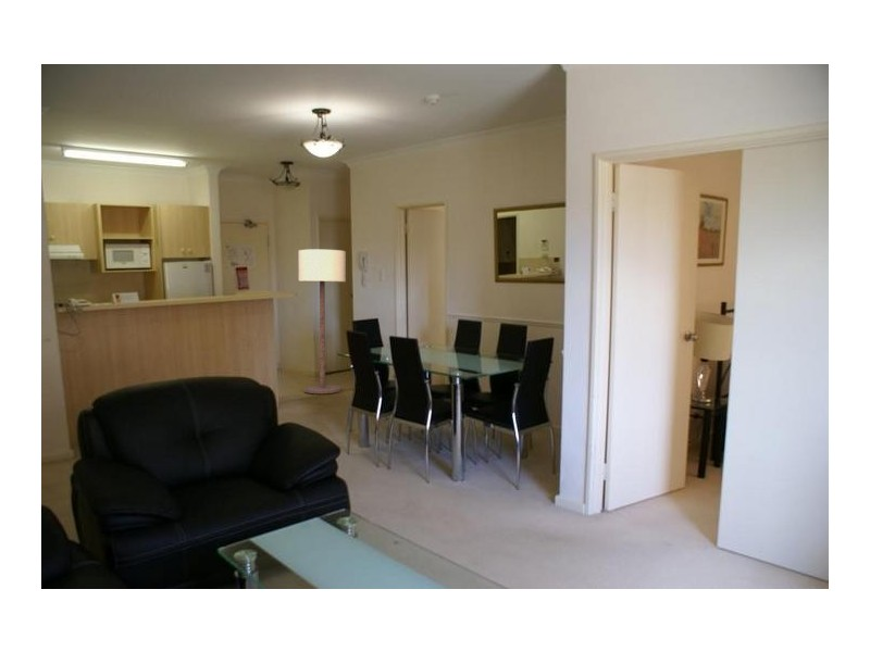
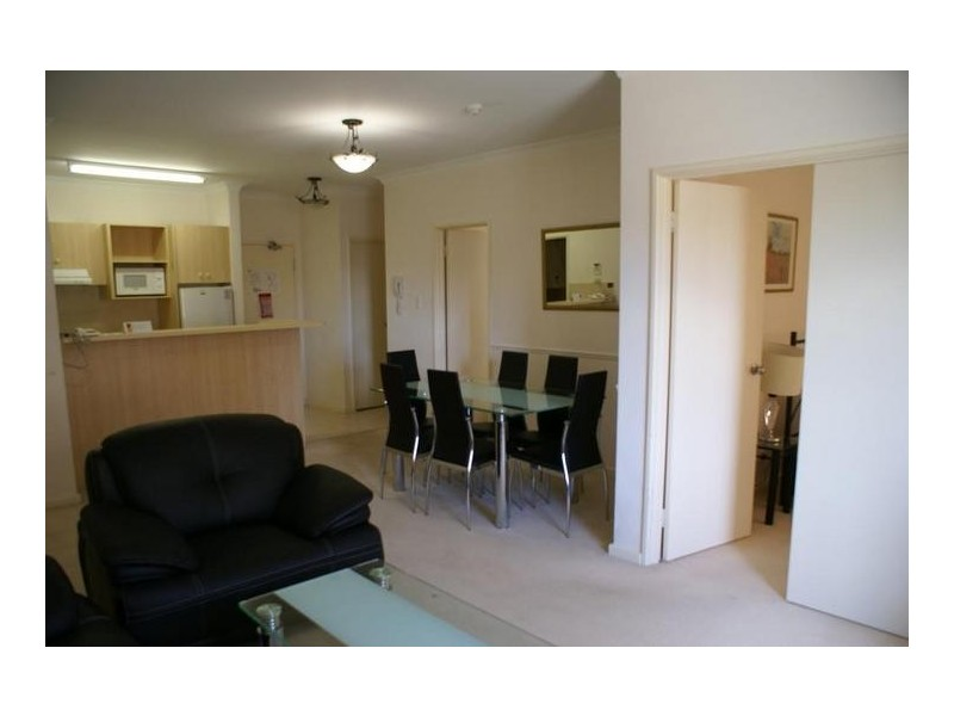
- floor lamp (322, 321)
